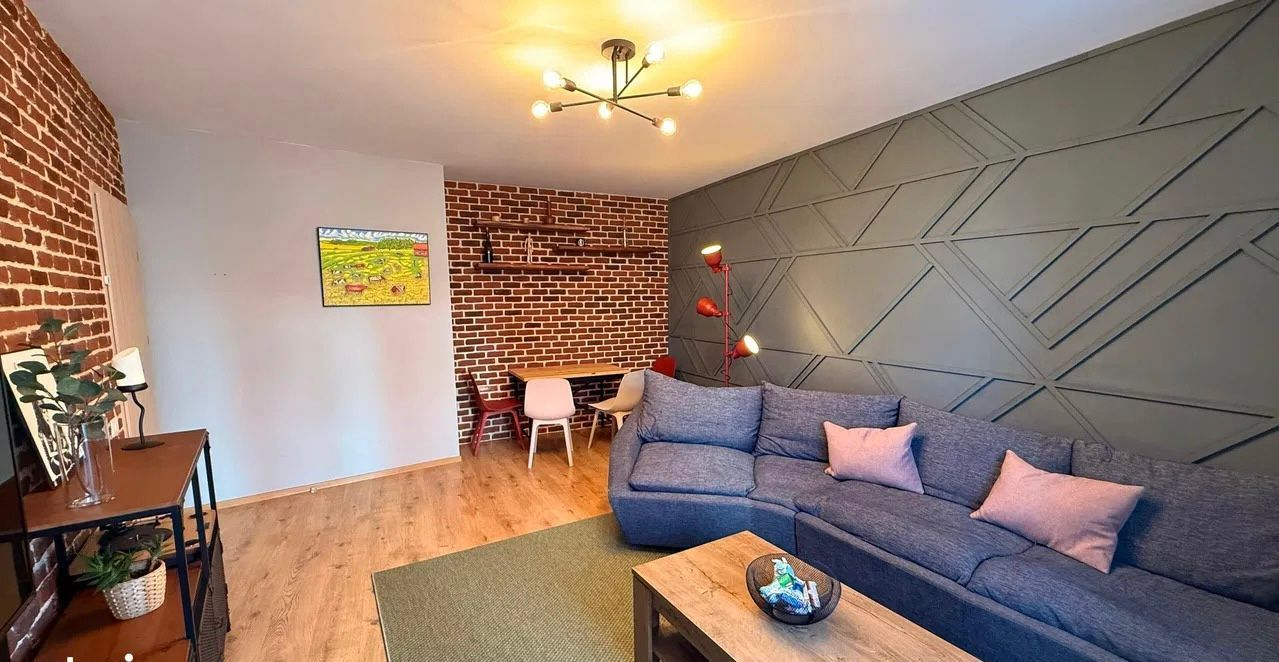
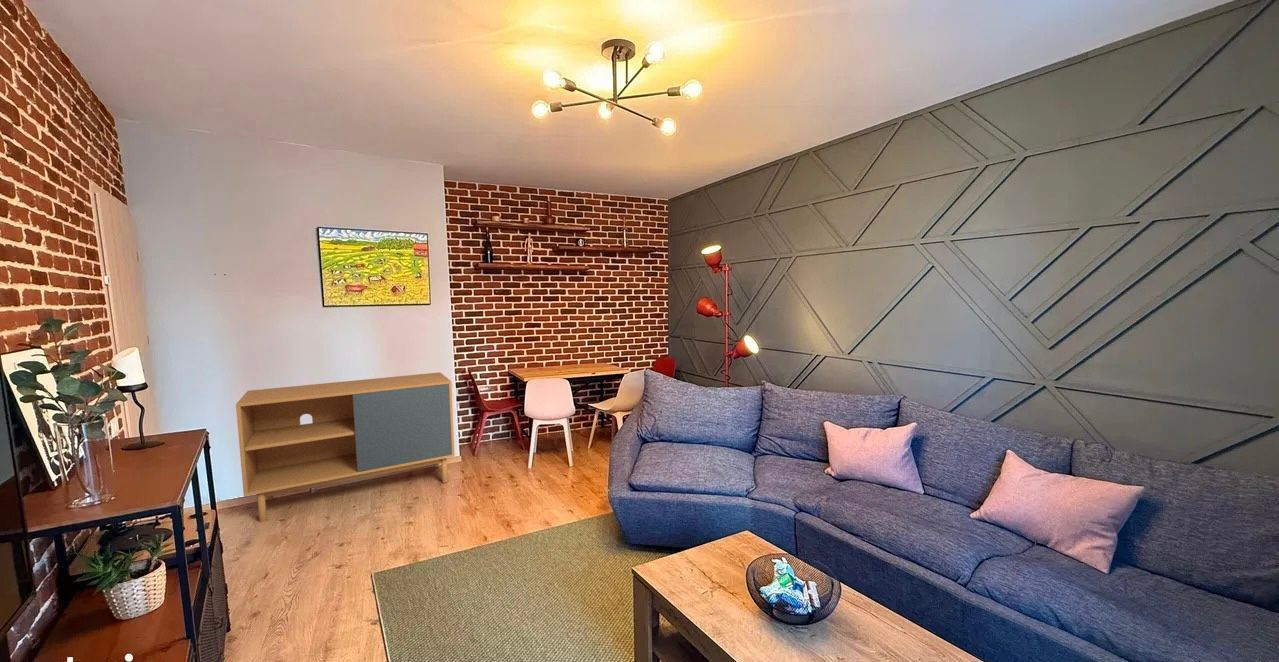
+ storage cabinet (357, 438)
